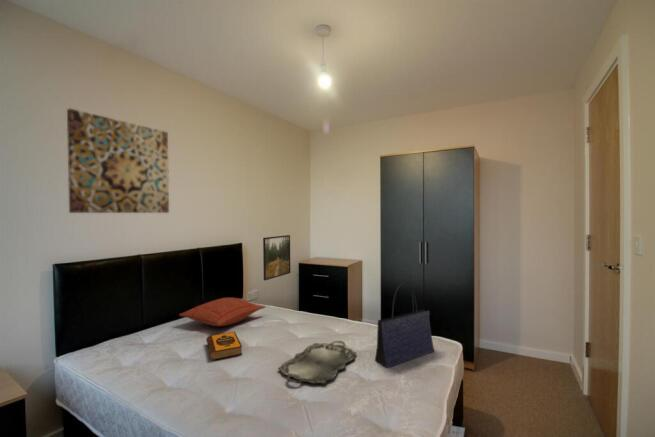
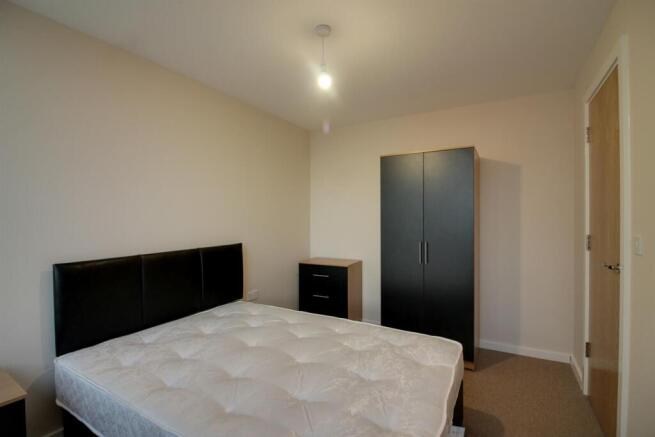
- serving tray (319, 360)
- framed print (277, 256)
- hardback book (223, 345)
- tote bag (407, 318)
- pillow (223, 310)
- wall art (124, 167)
